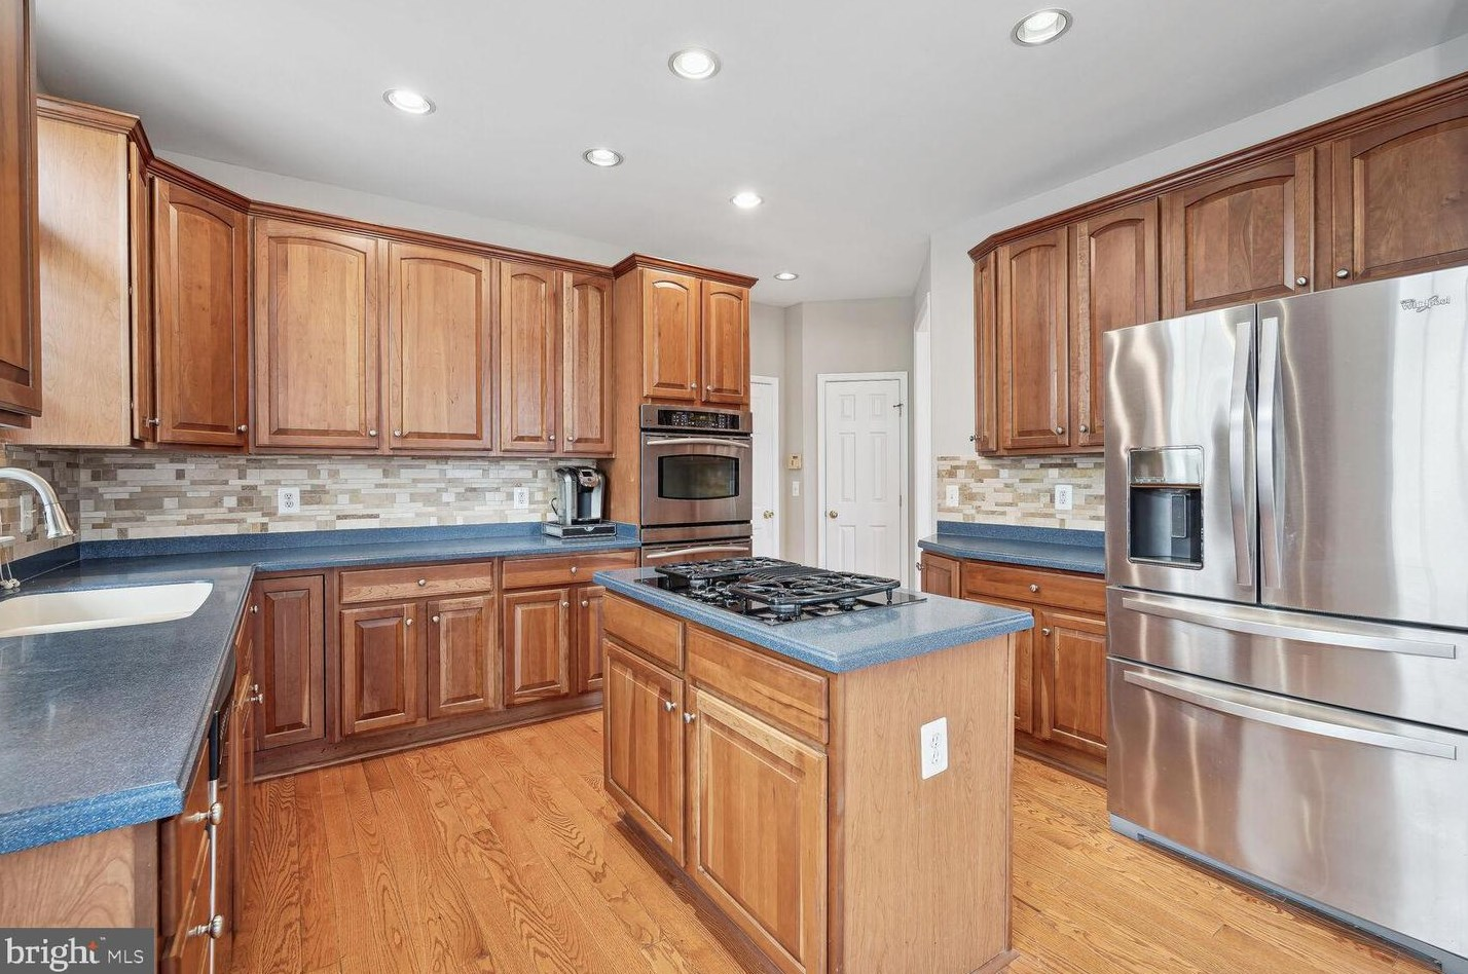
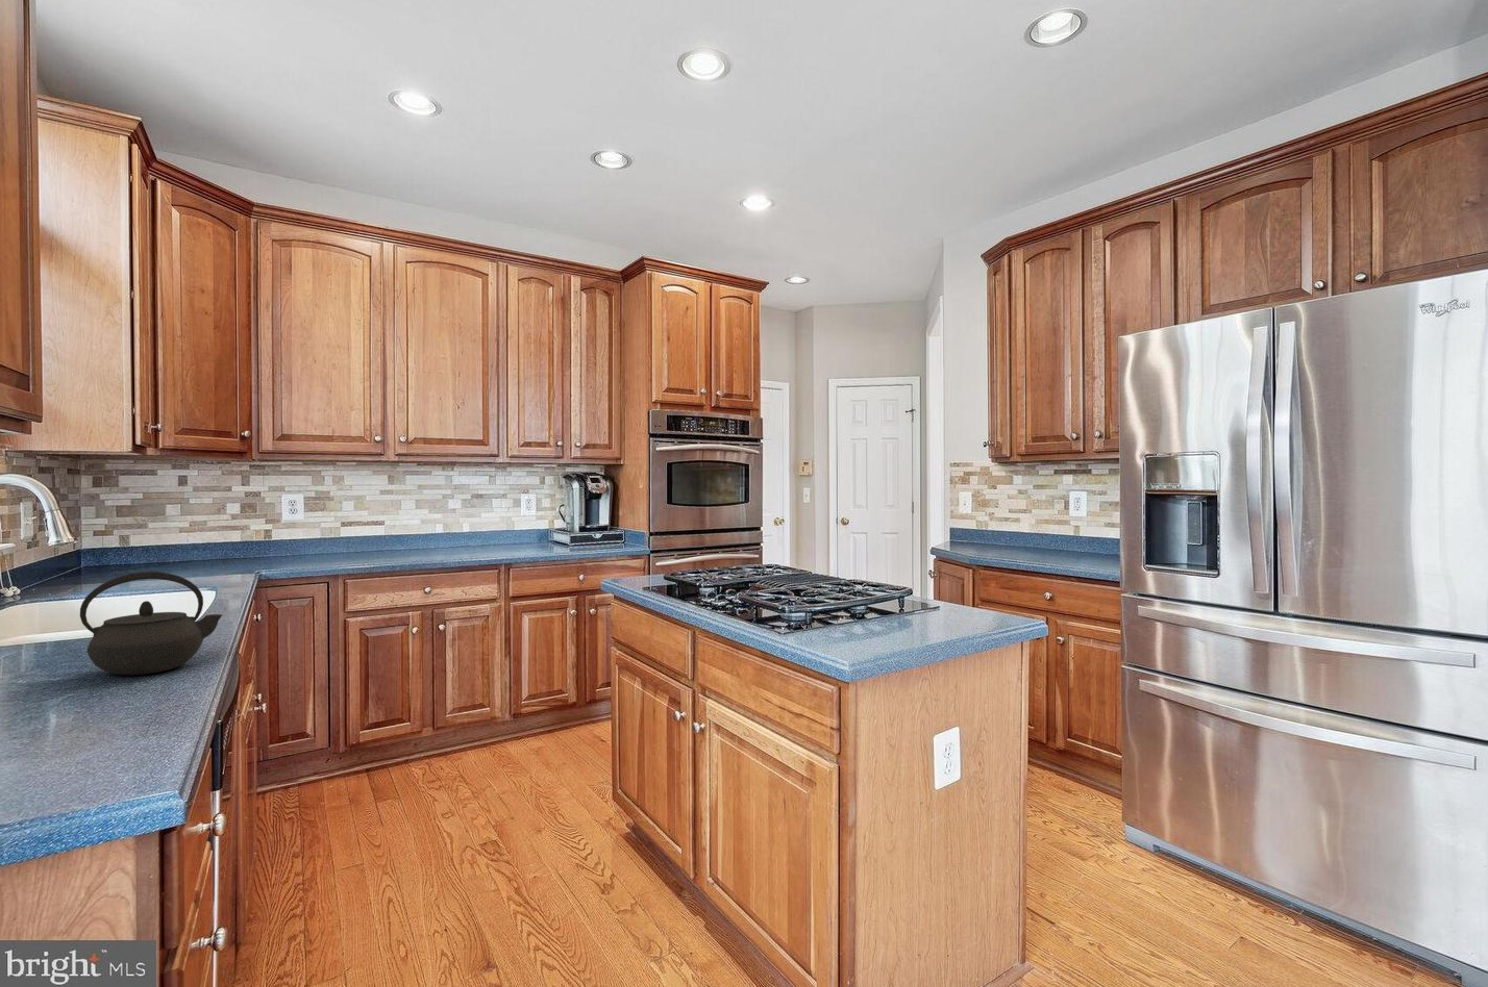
+ kettle (155, 619)
